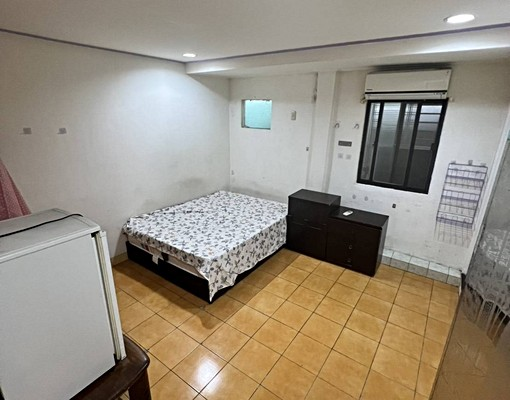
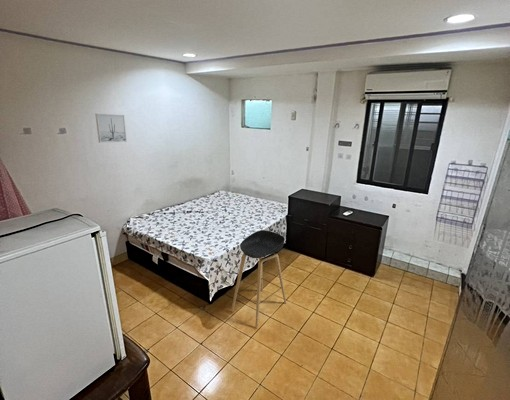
+ wall art (111, 128)
+ stool (260, 274)
